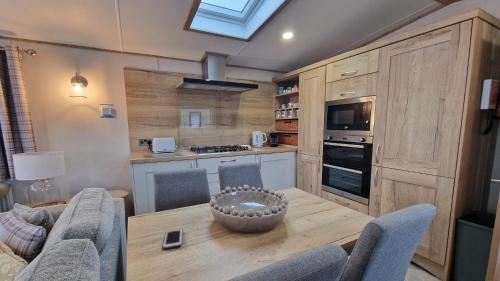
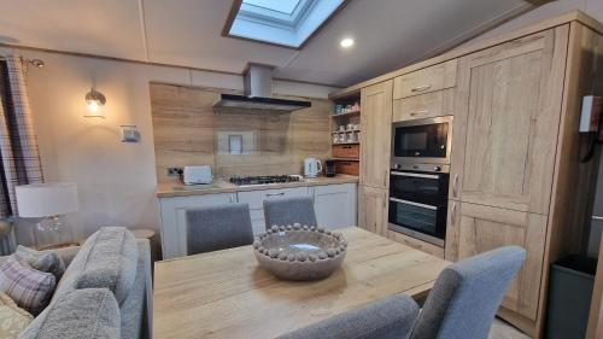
- cell phone (173, 237)
